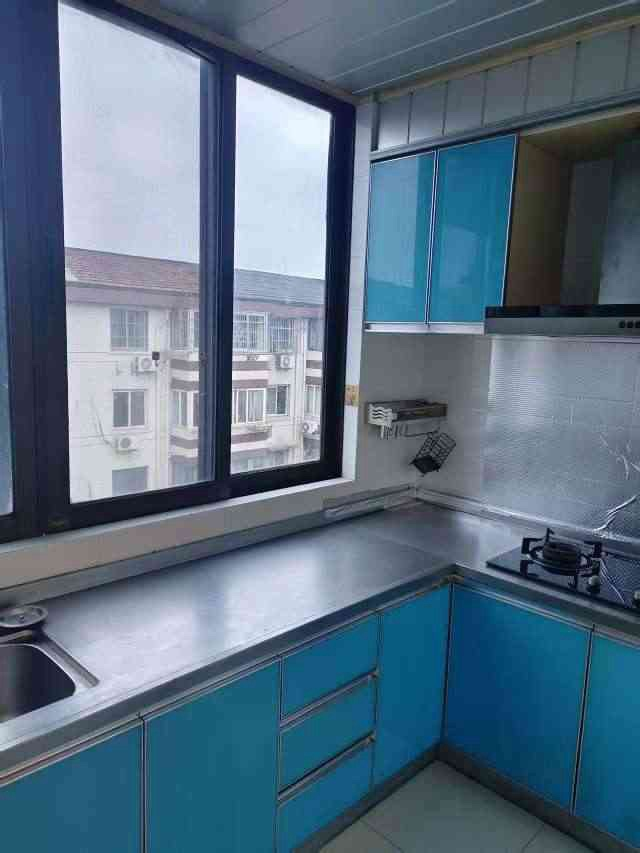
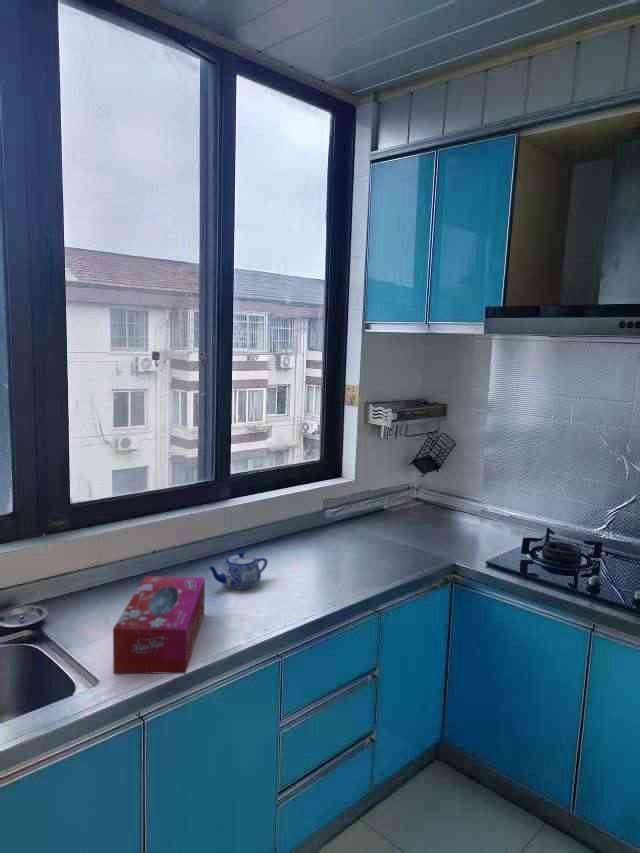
+ tissue box (163, 620)
+ teapot (237, 569)
